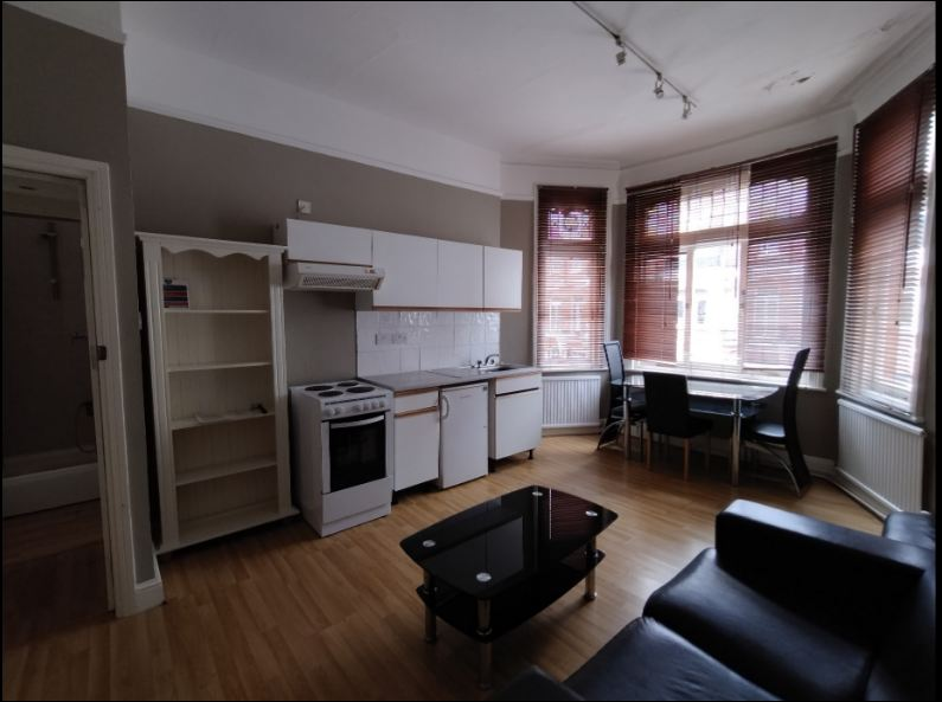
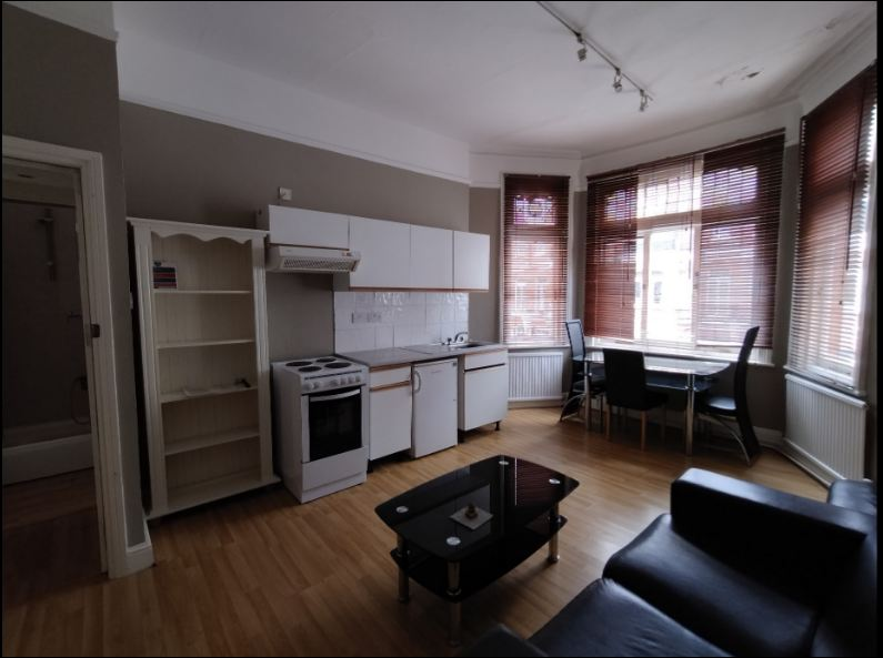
+ teapot (471, 508)
